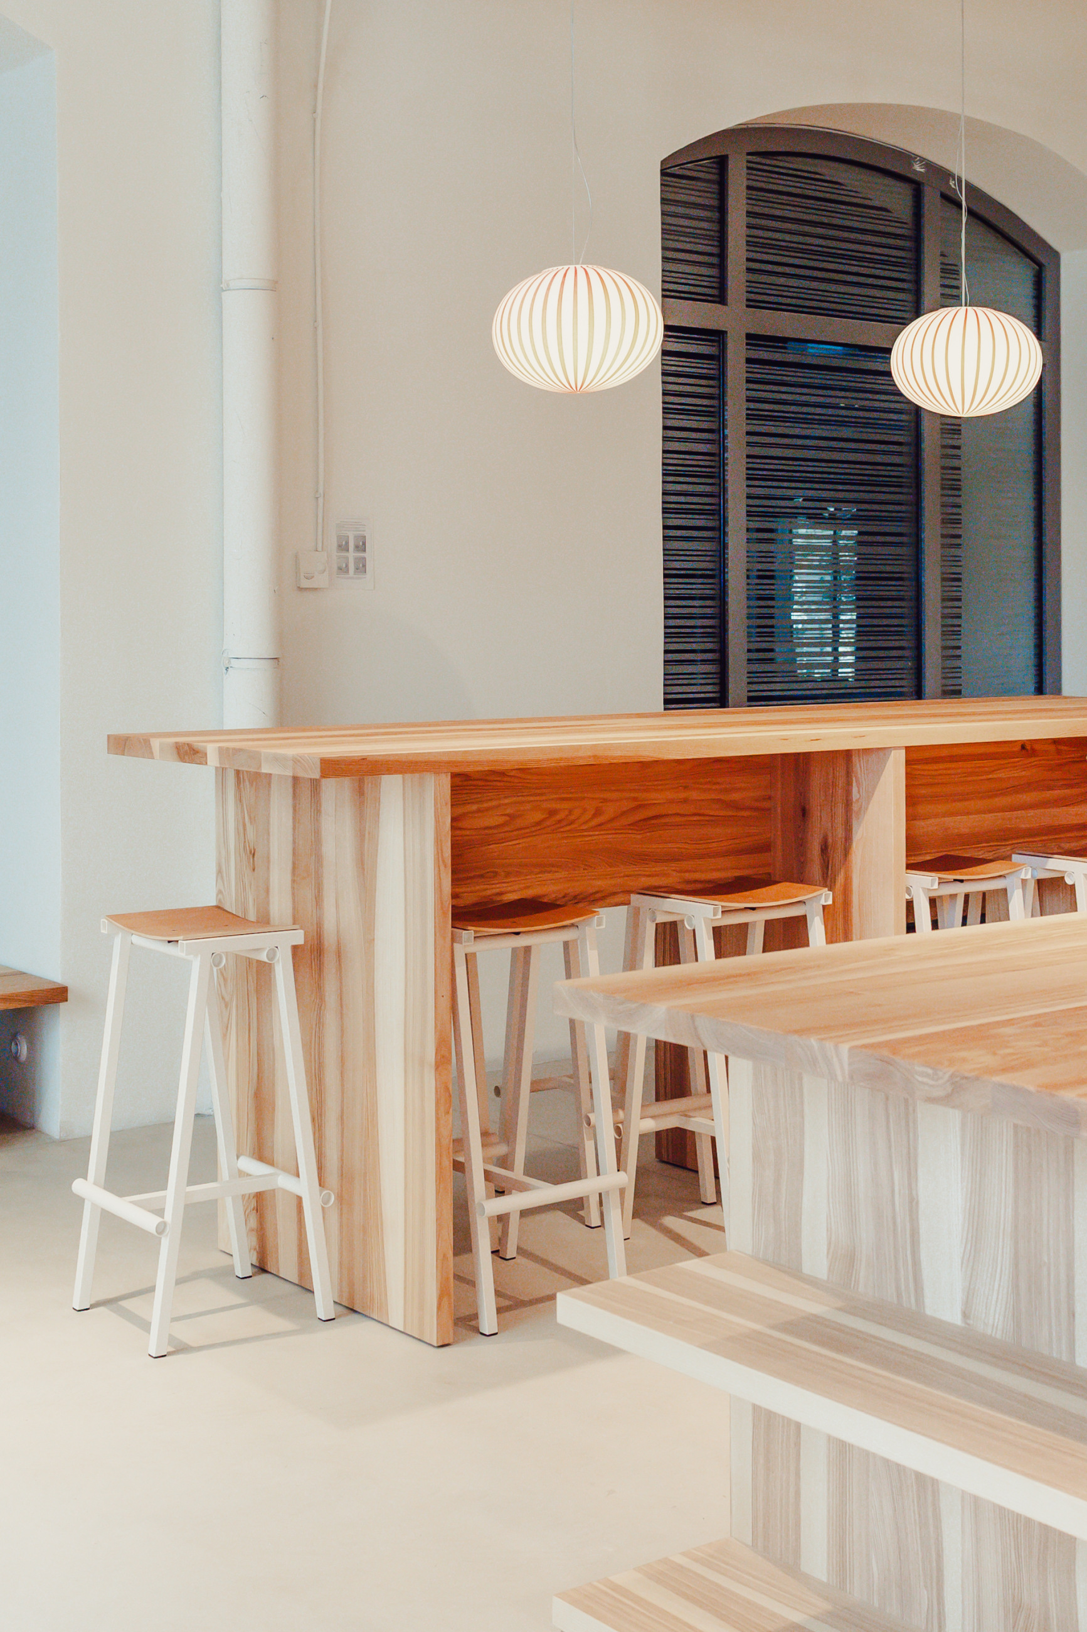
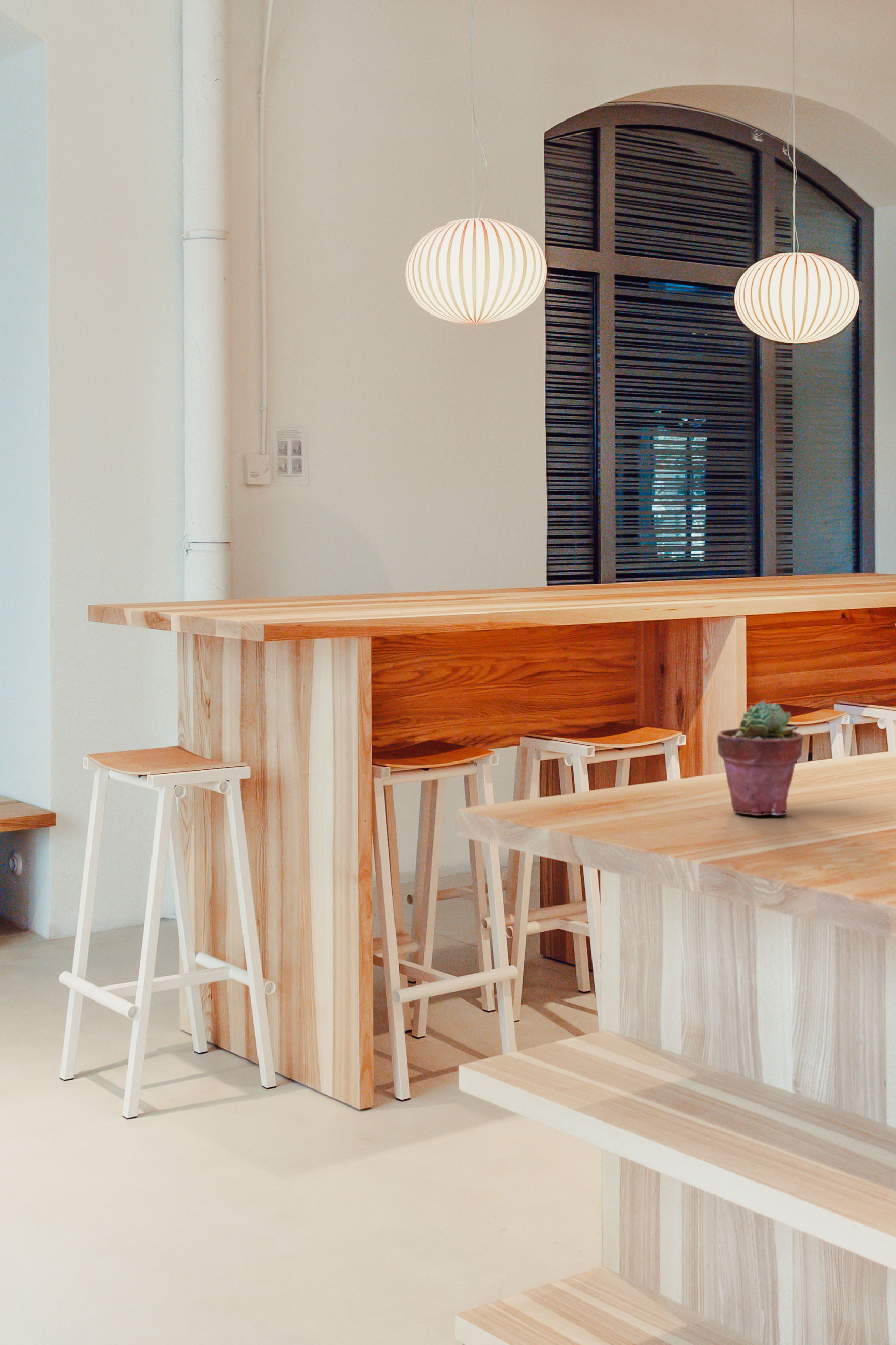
+ potted succulent (760, 756)
